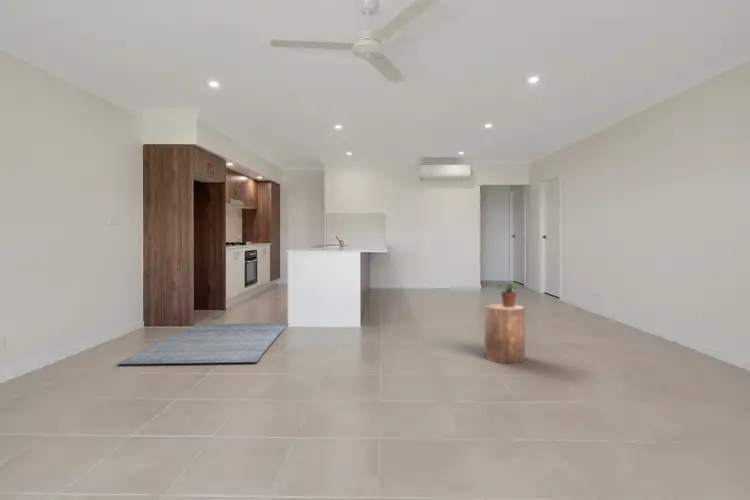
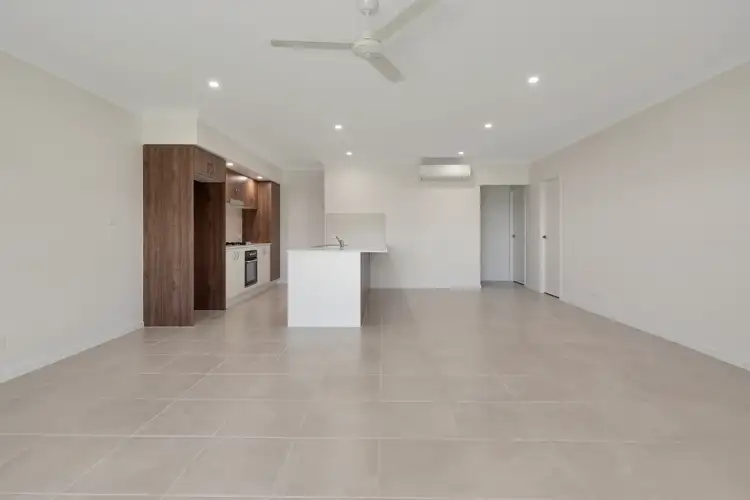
- stool (504, 332)
- rug (220, 339)
- potted plant (509, 294)
